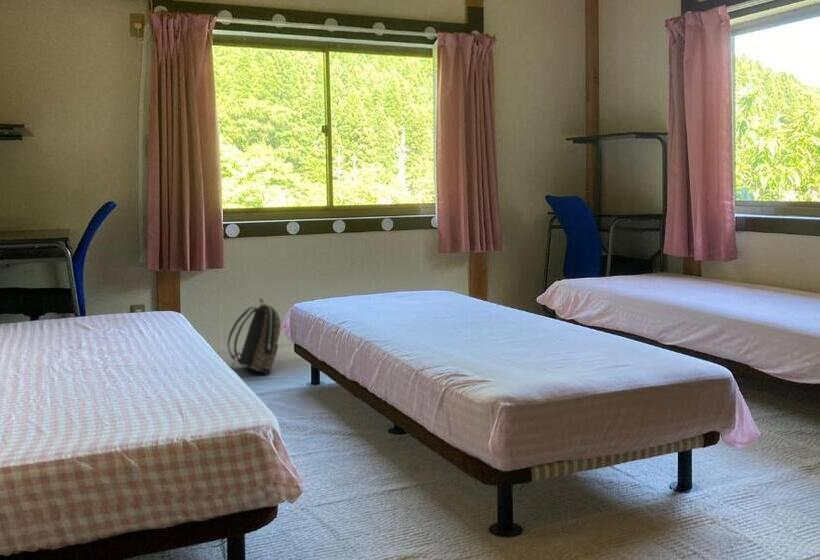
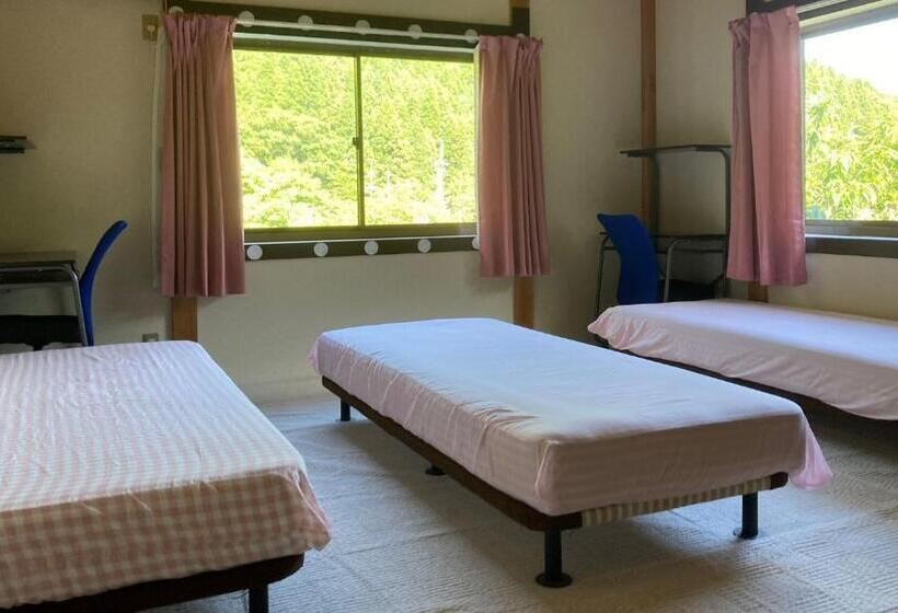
- backpack (255, 335)
